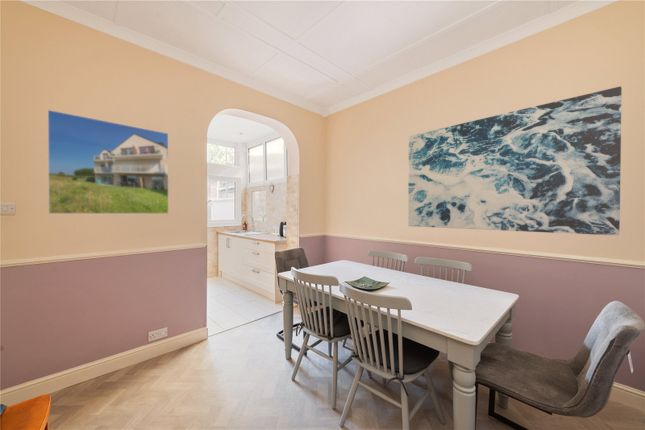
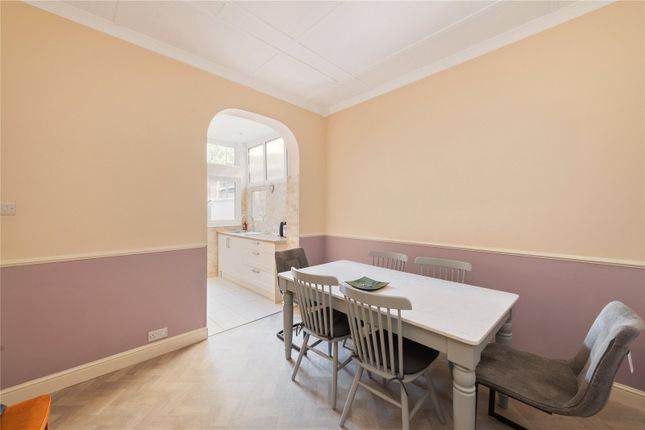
- wall art (488, 173)
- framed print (115, 168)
